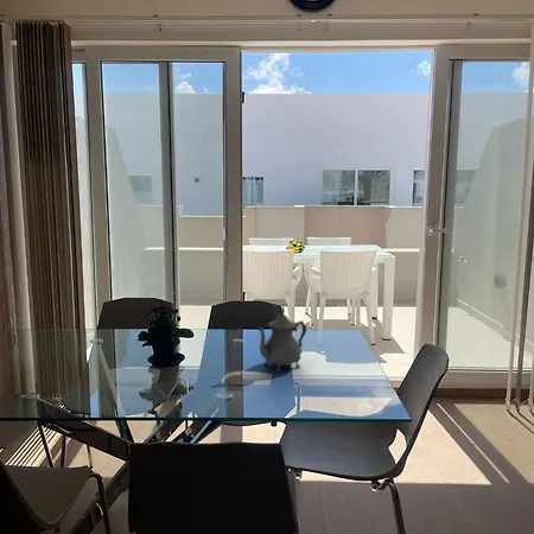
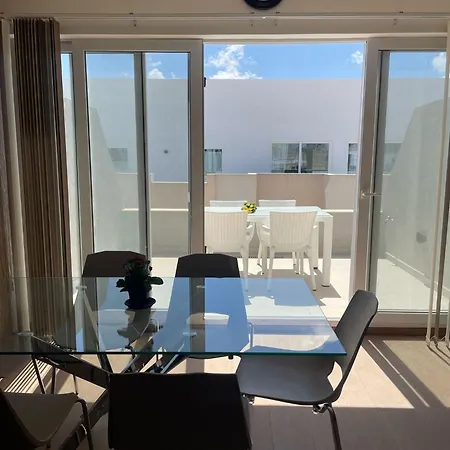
- teapot (281, 336)
